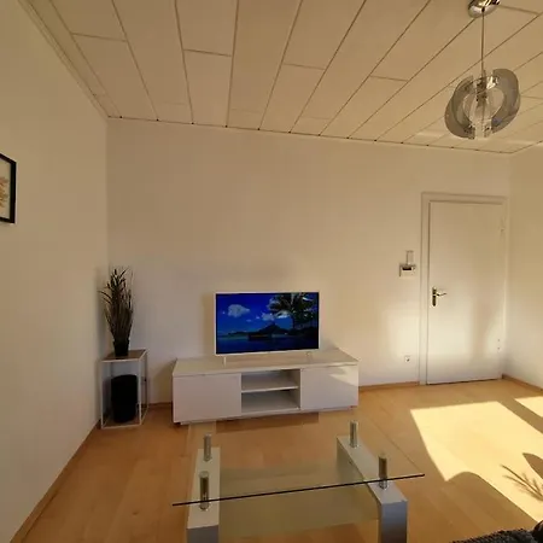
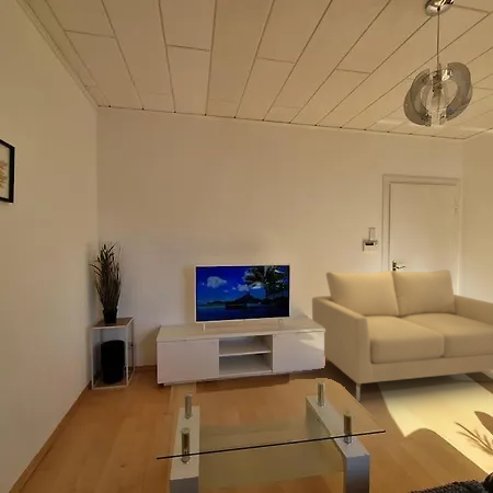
+ sofa (409, 322)
